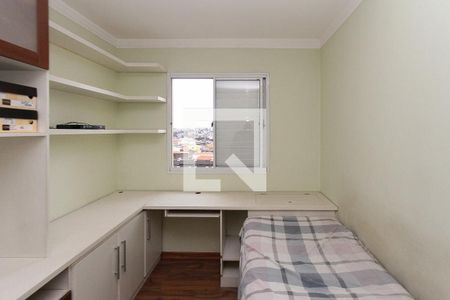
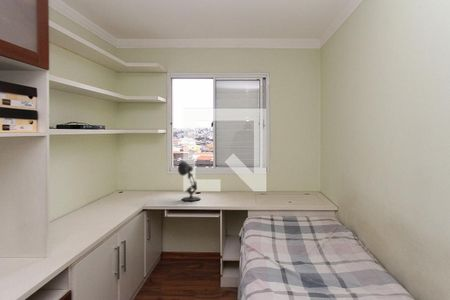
+ desk lamp (190, 180)
